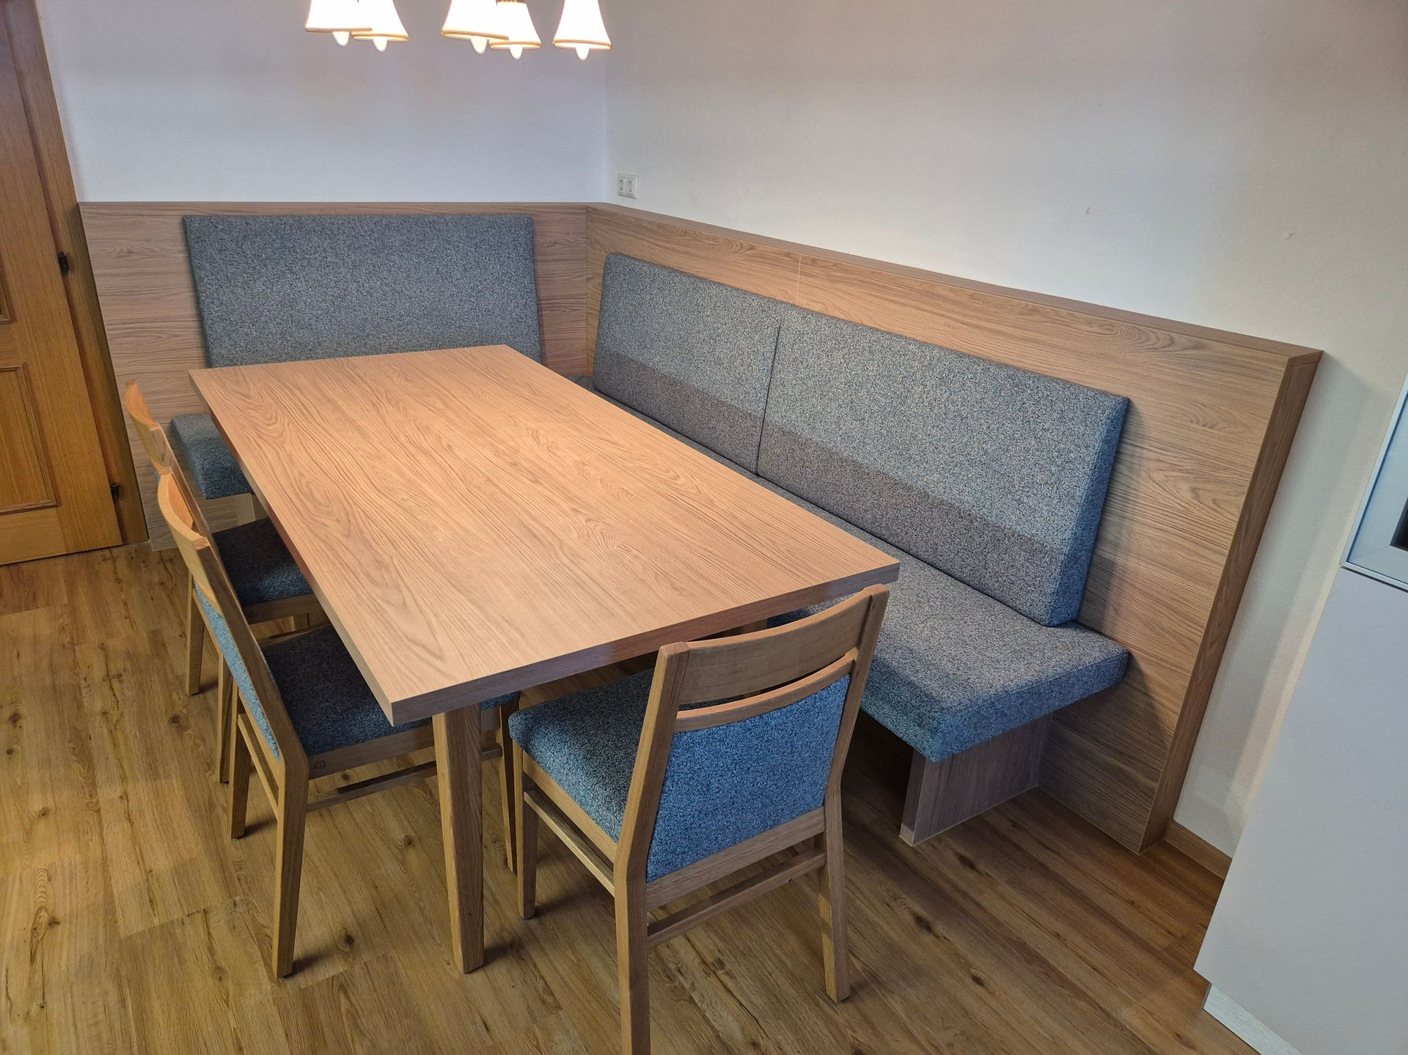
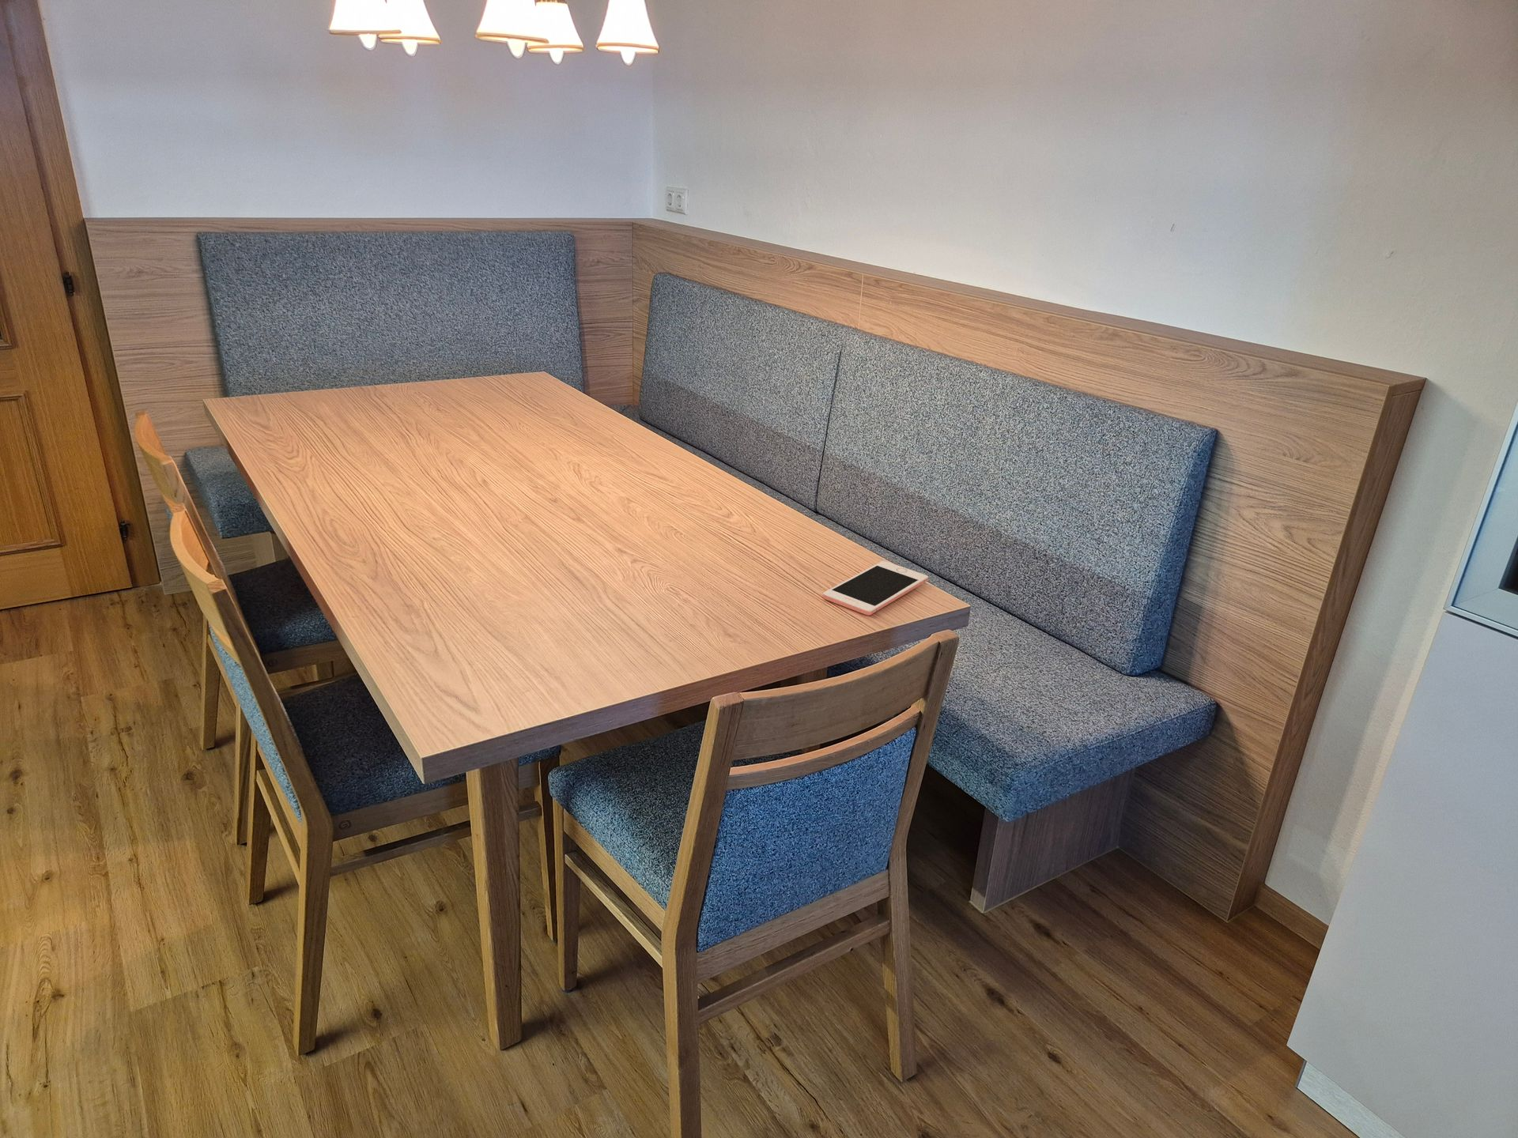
+ cell phone (877, 587)
